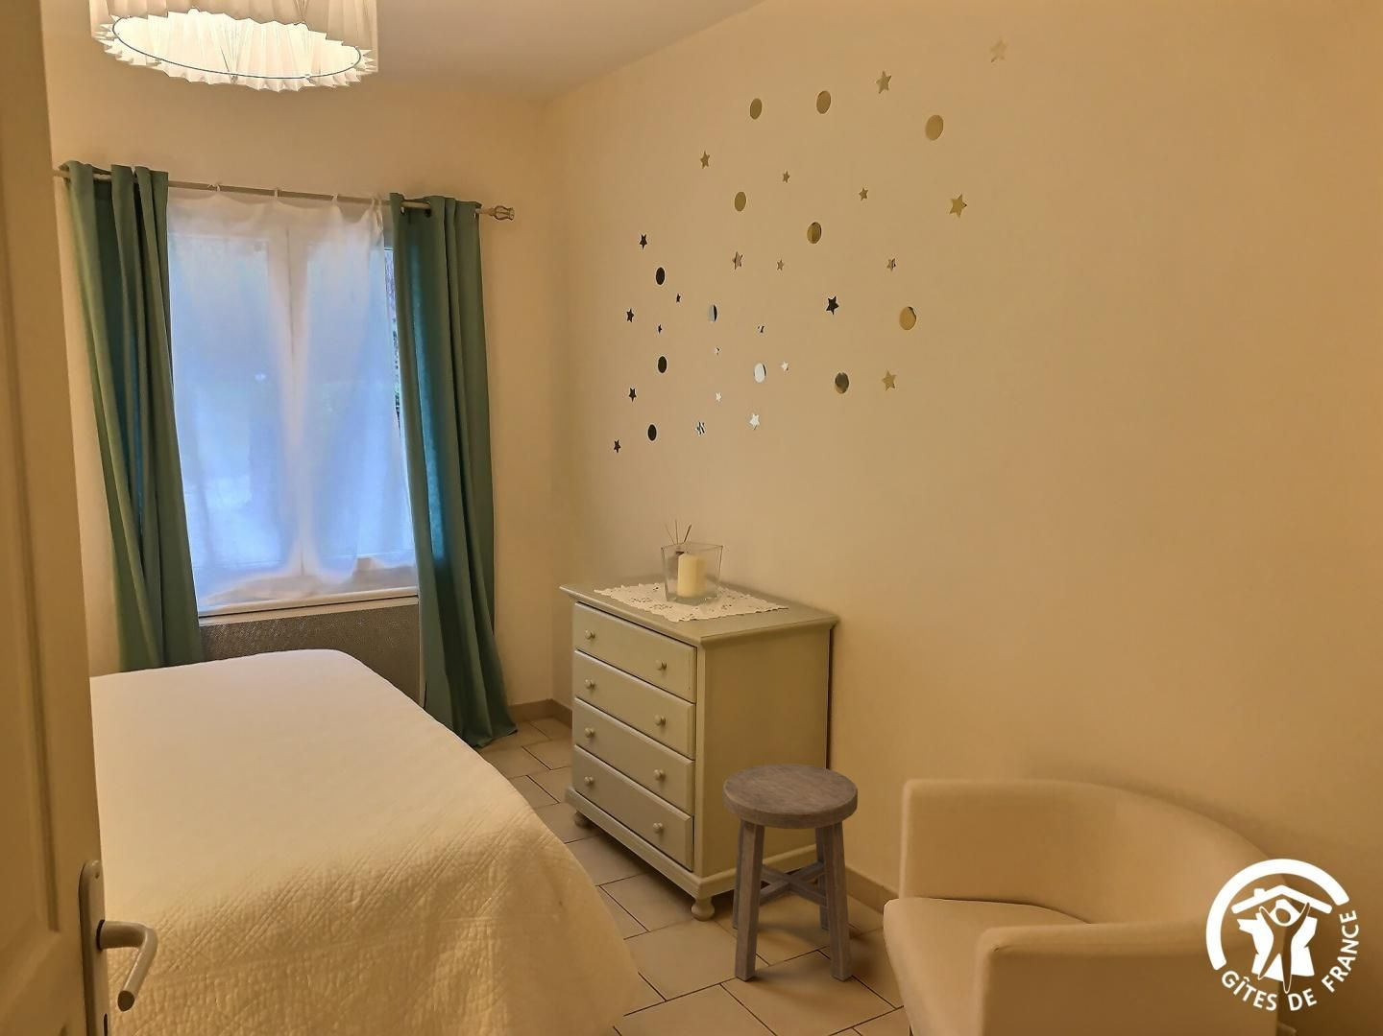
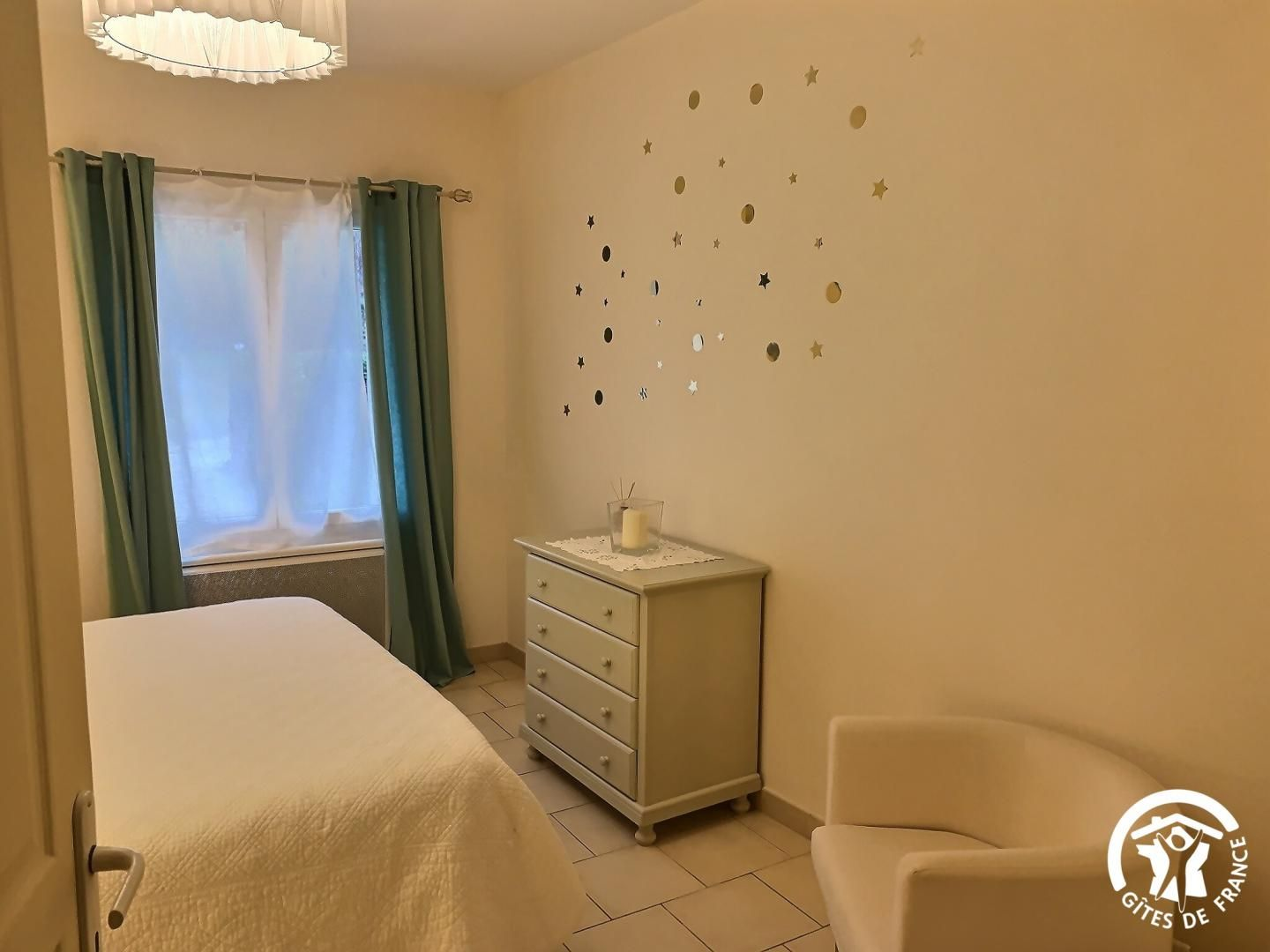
- stool (792, 874)
